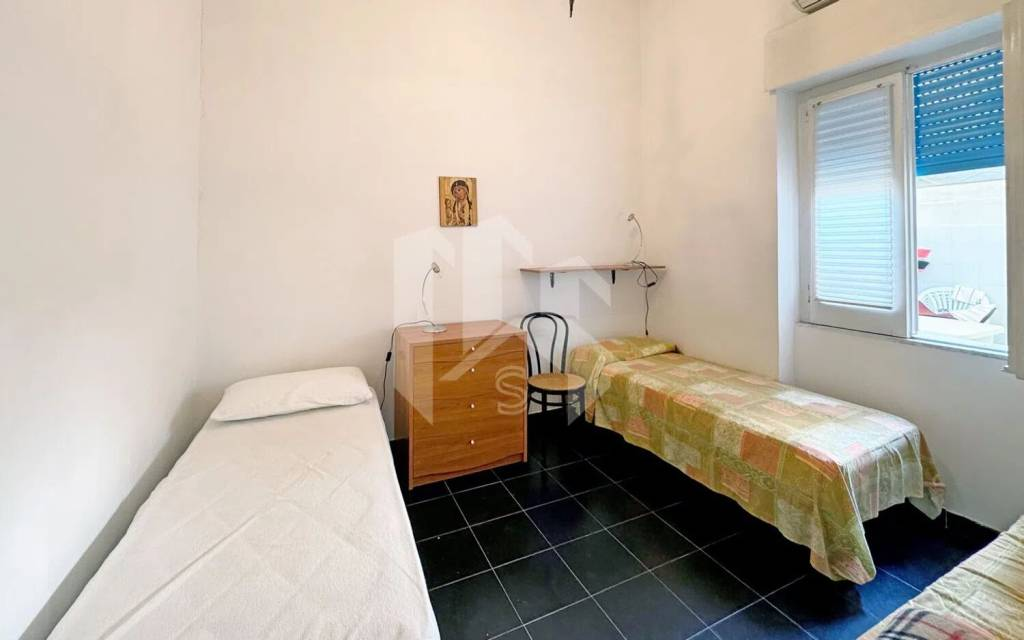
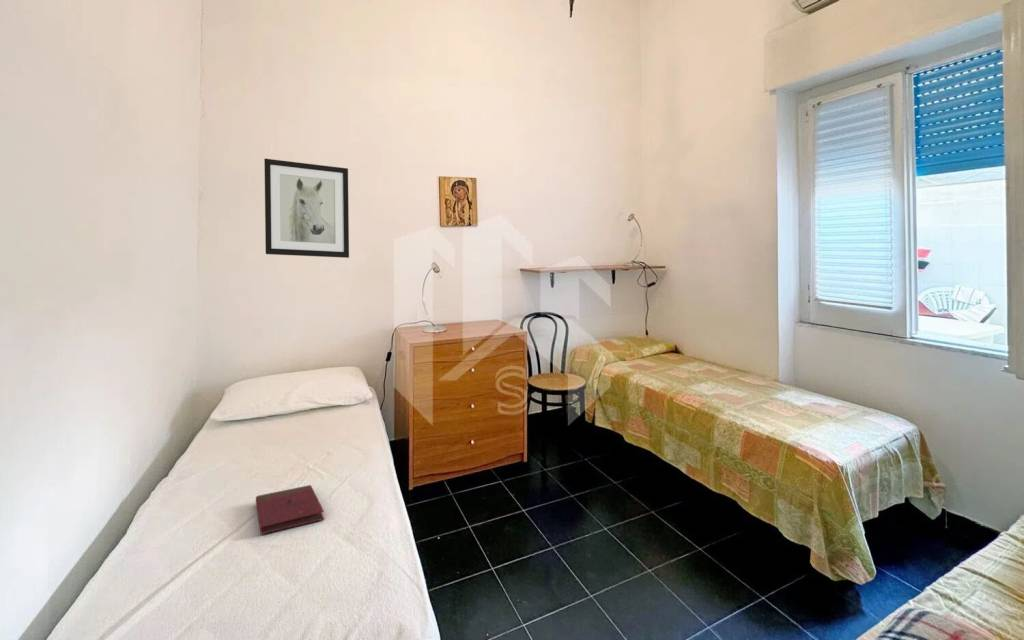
+ book (288, 507)
+ wall art (308, 210)
